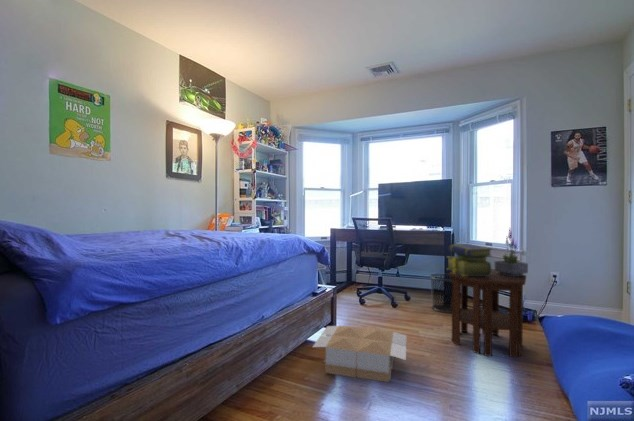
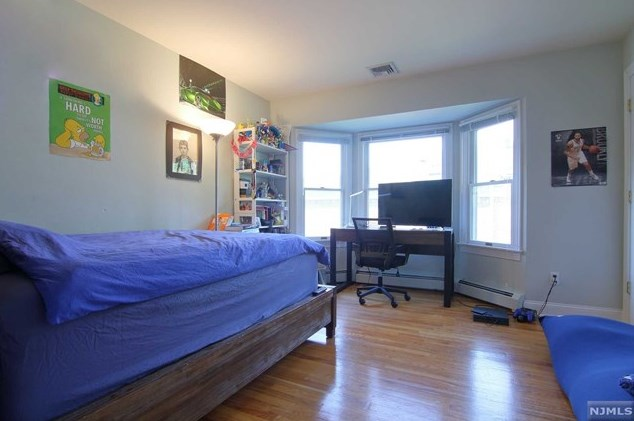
- potted plant (510, 250)
- side table (486, 308)
- stack of books (469, 259)
- cardboard box (361, 348)
- waste bin (446, 292)
